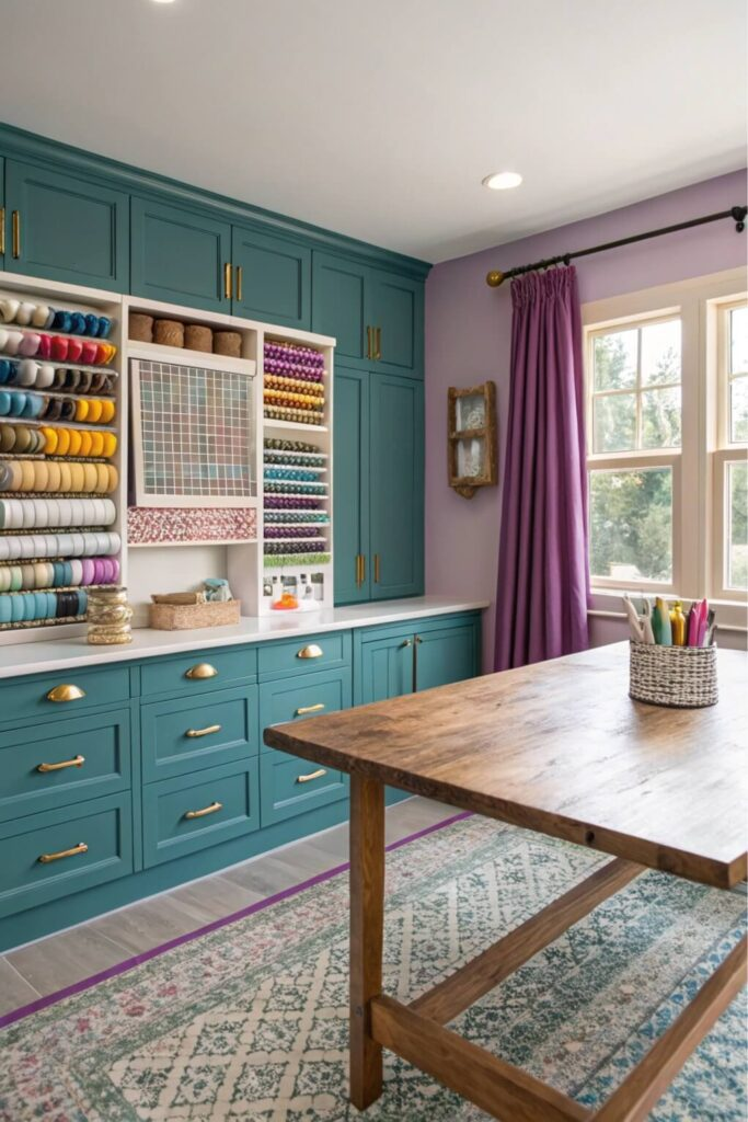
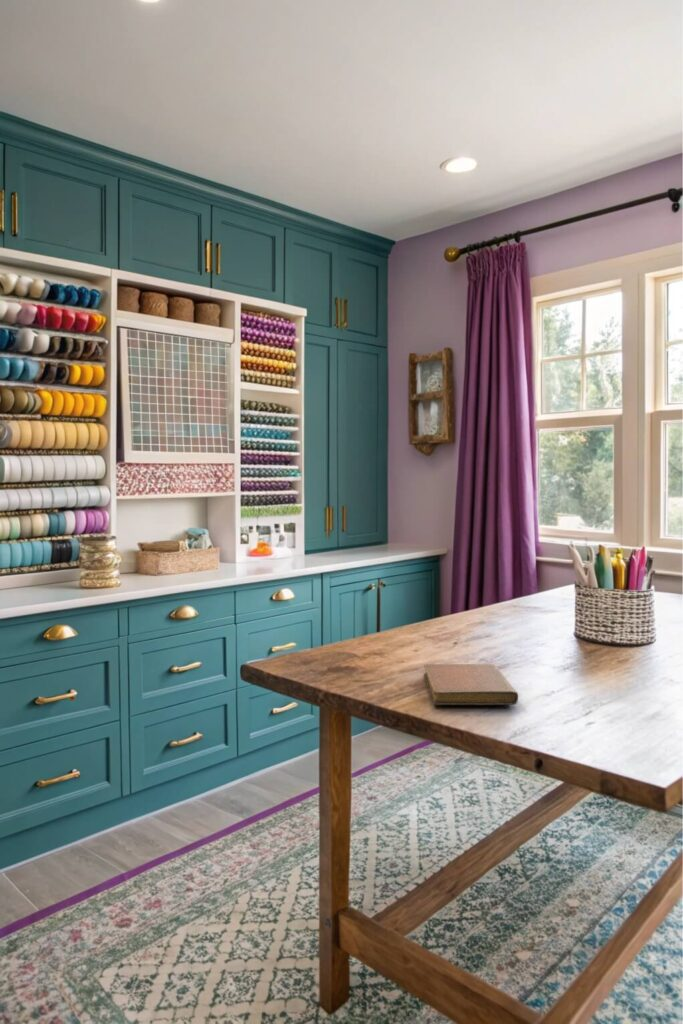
+ notebook (467, 682)
